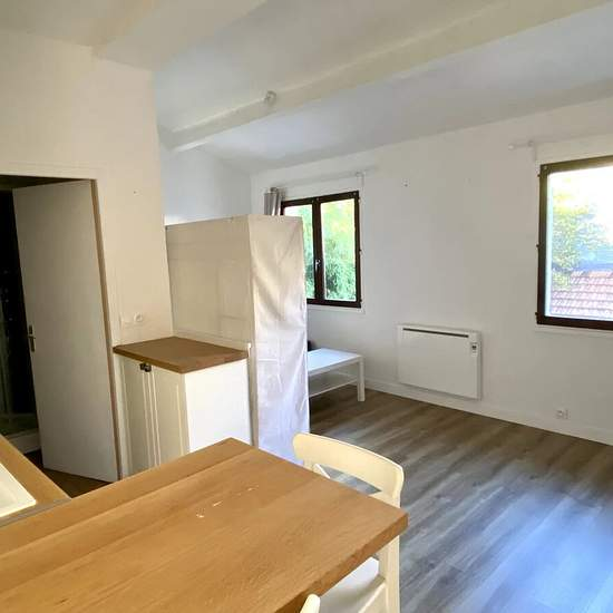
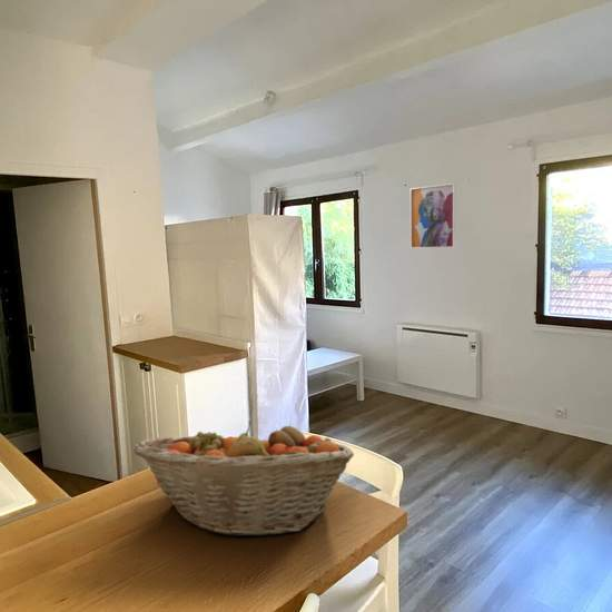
+ wall art (432, 217)
+ fruit basket (245, 464)
